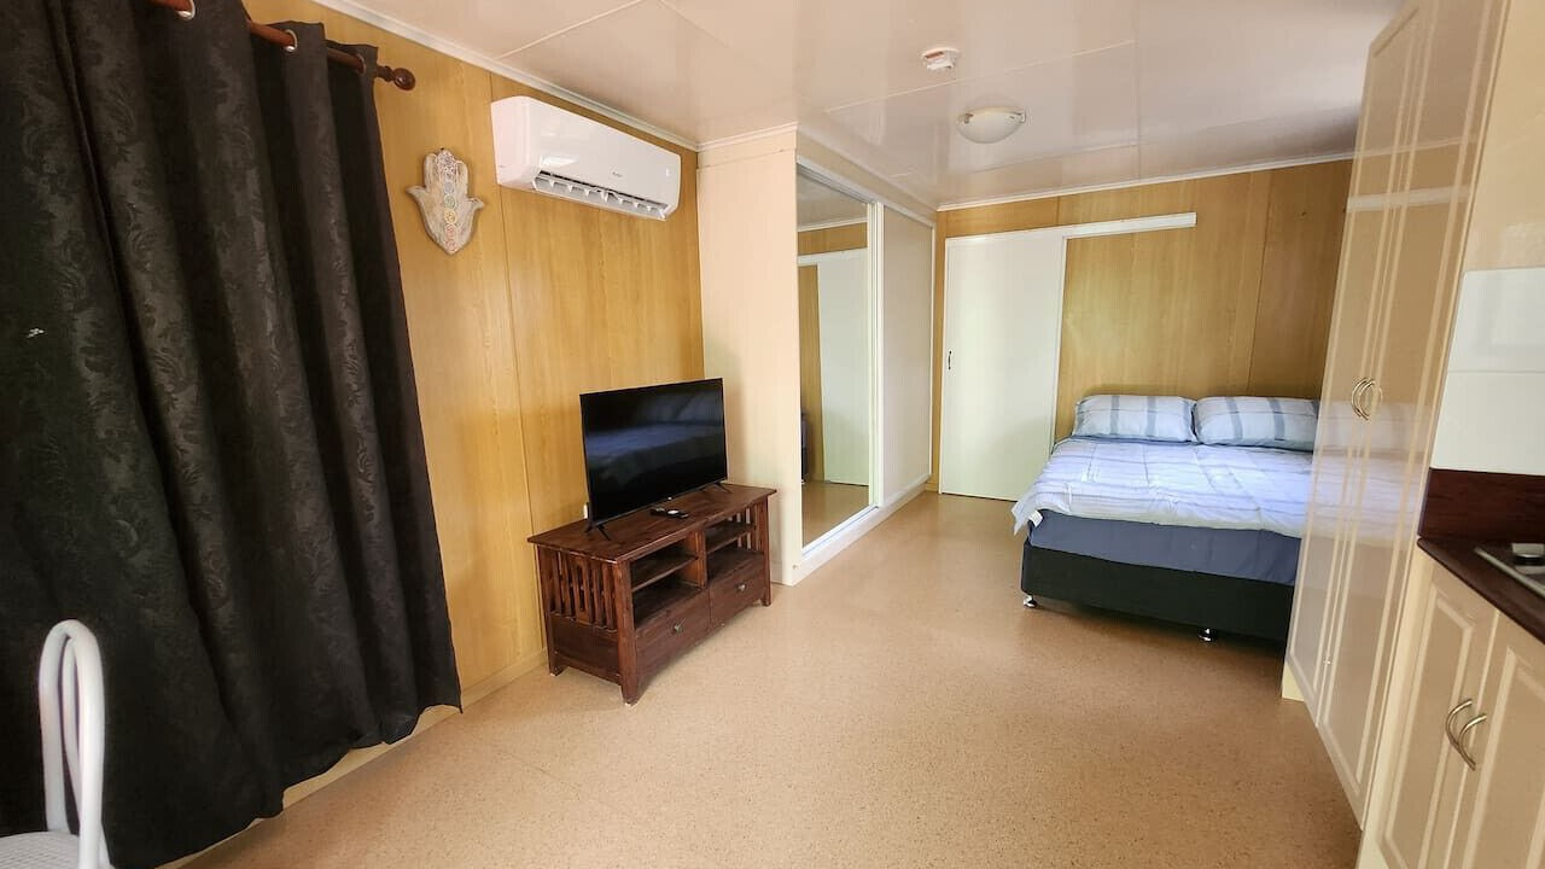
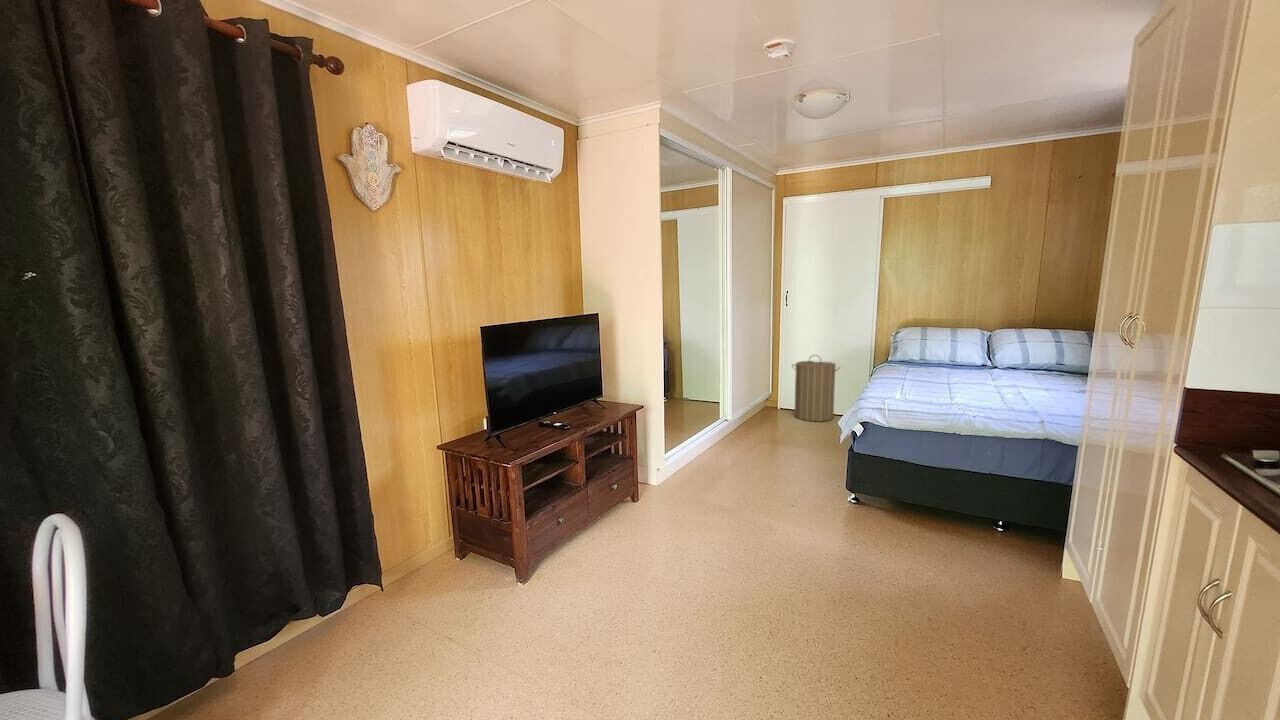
+ laundry hamper (814, 386)
